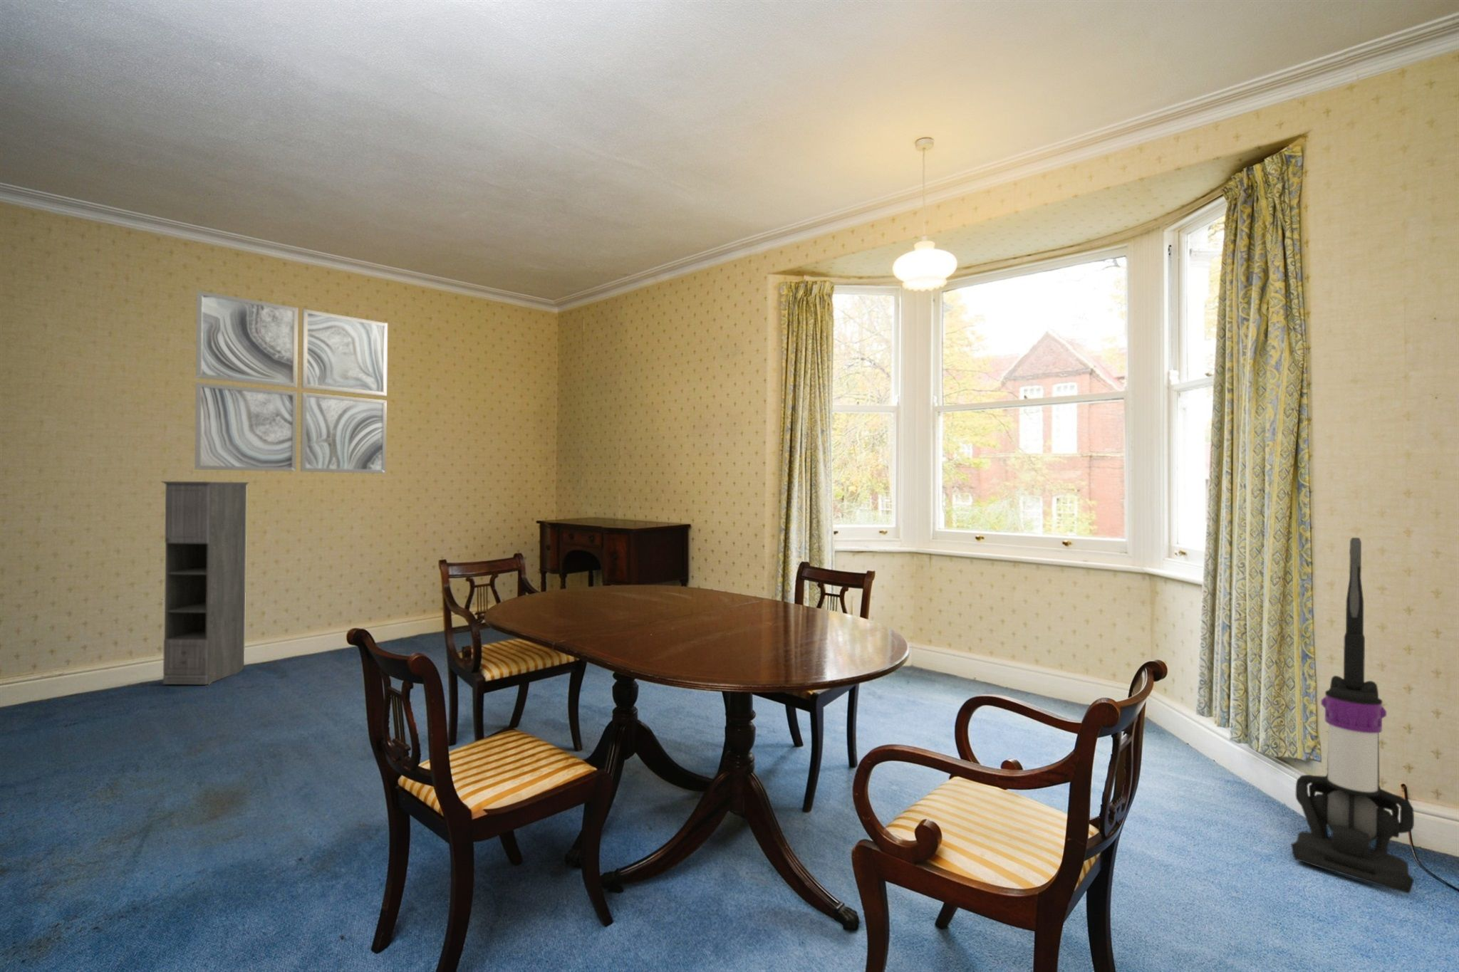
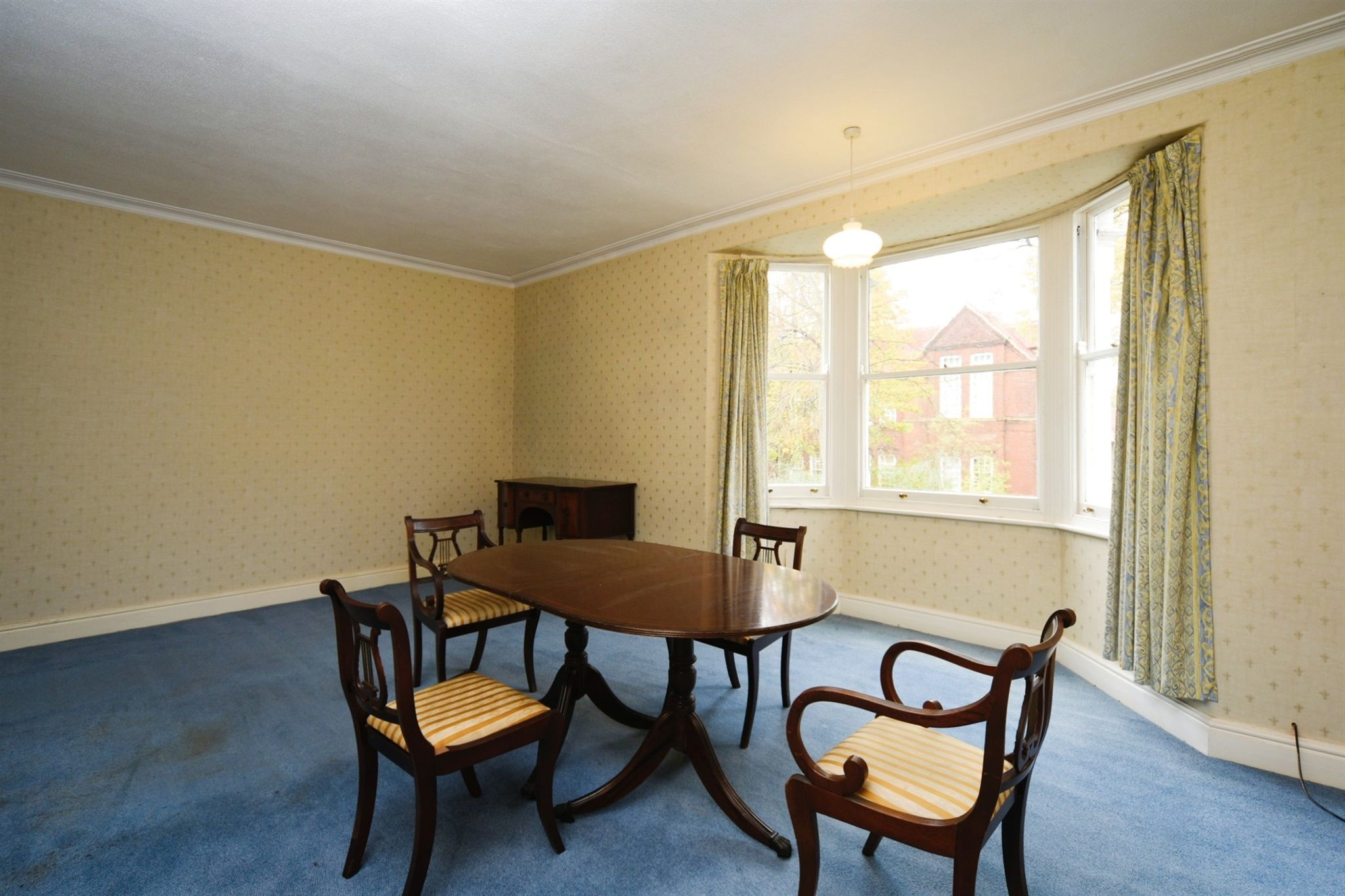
- wall art (296, 392)
- vacuum cleaner (1353, 695)
- storage cabinet (205, 579)
